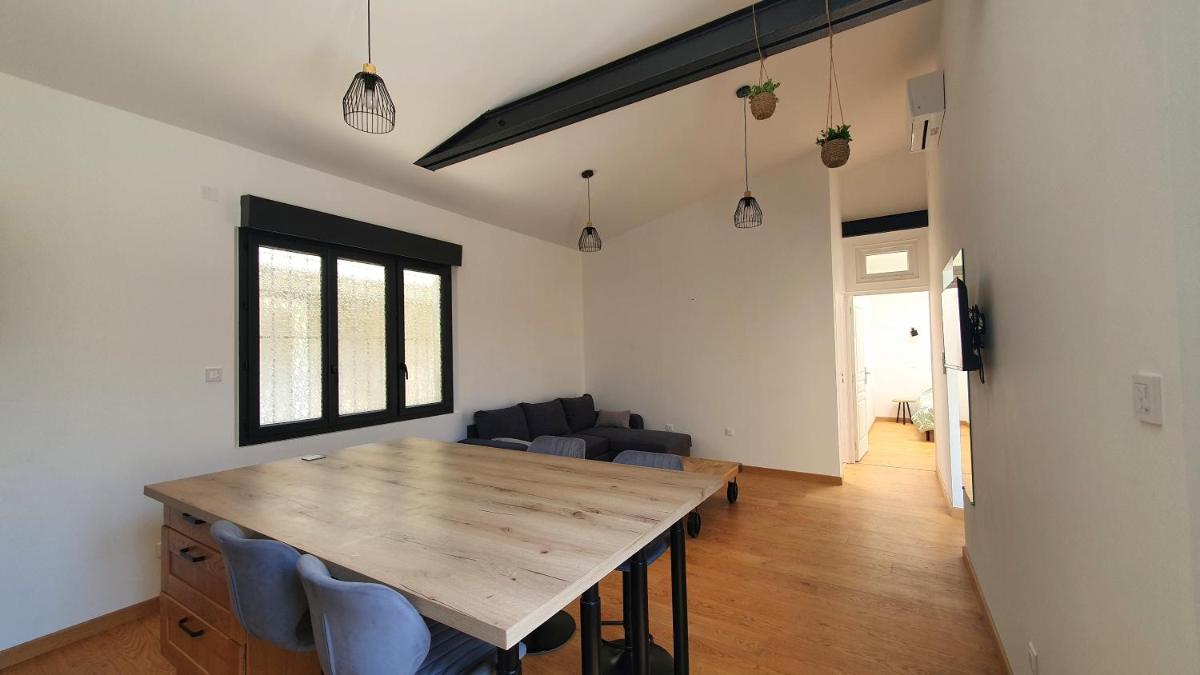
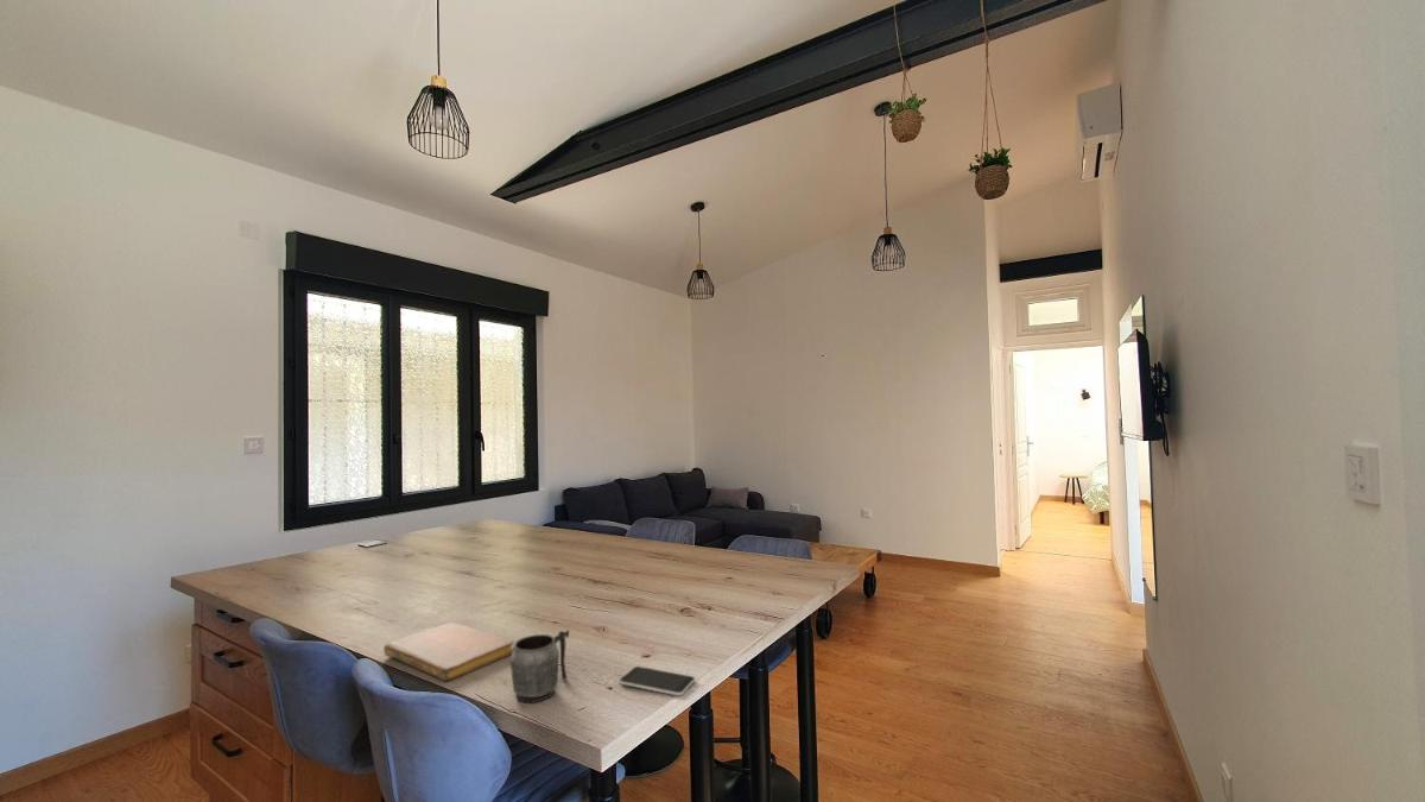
+ mug (543, 663)
+ smartphone (657, 680)
+ notebook (449, 648)
